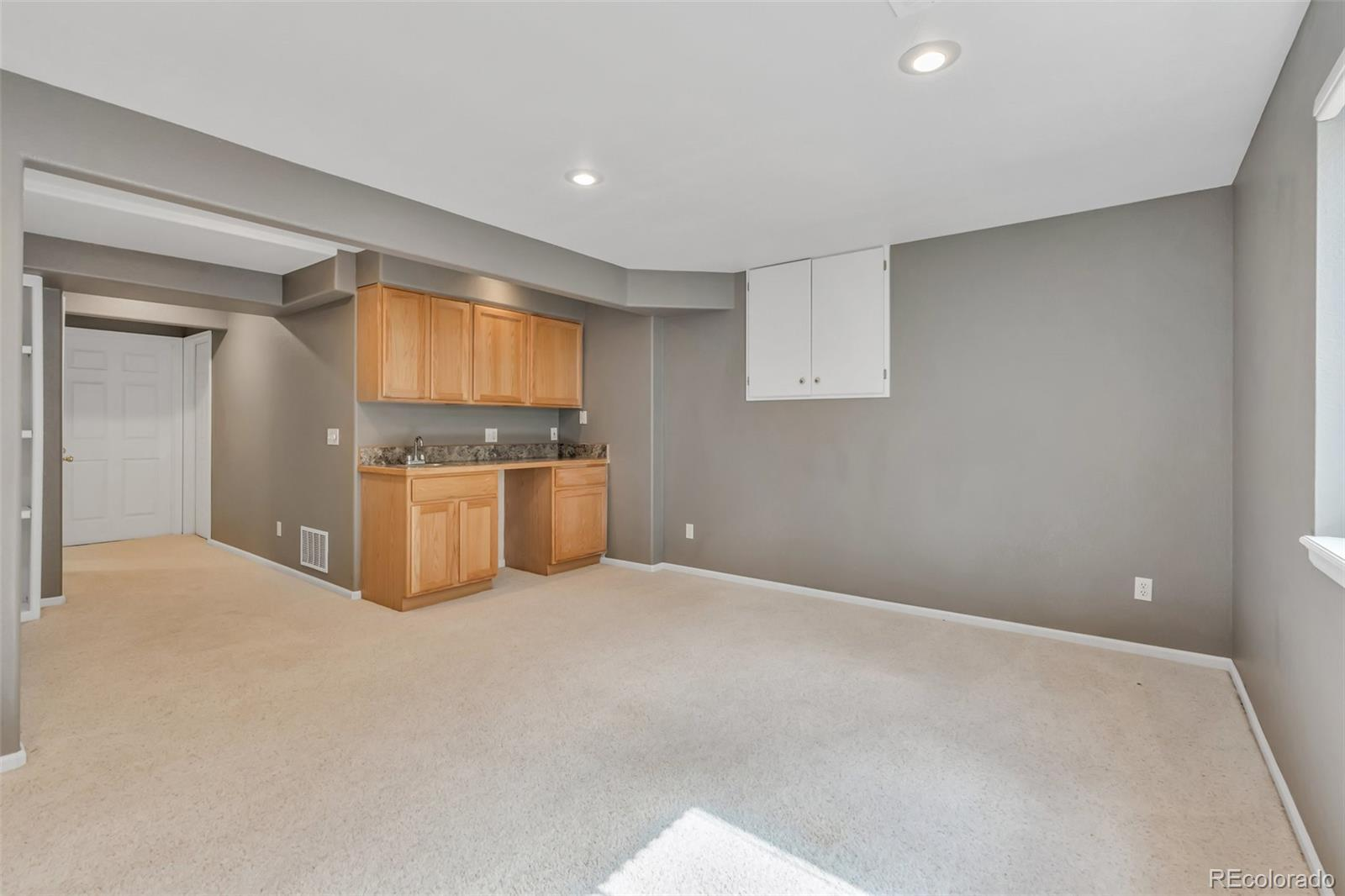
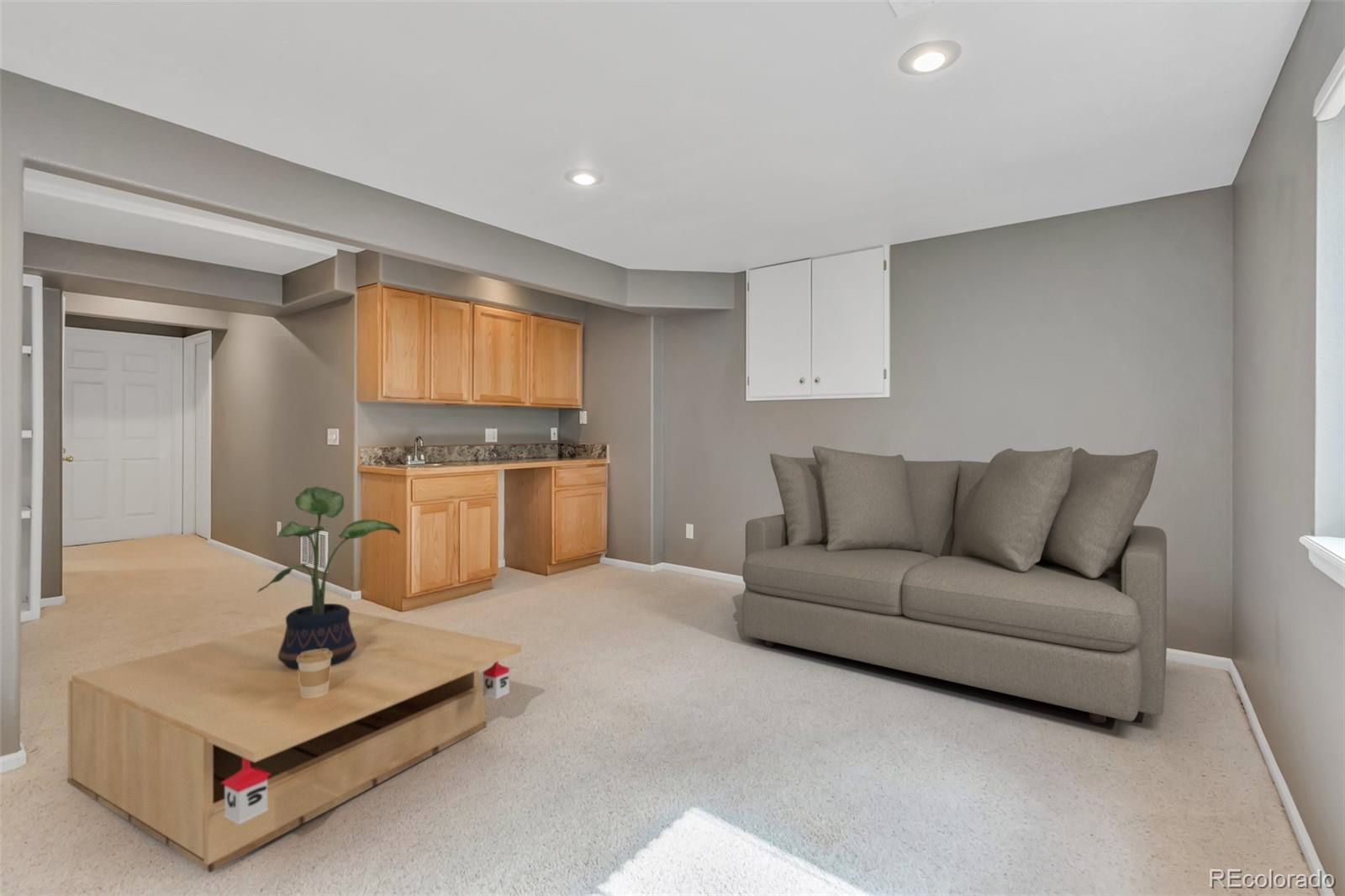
+ coffee table (309, 709)
+ potted plant (327, 572)
+ coffee cup (314, 671)
+ sofa (939, 547)
